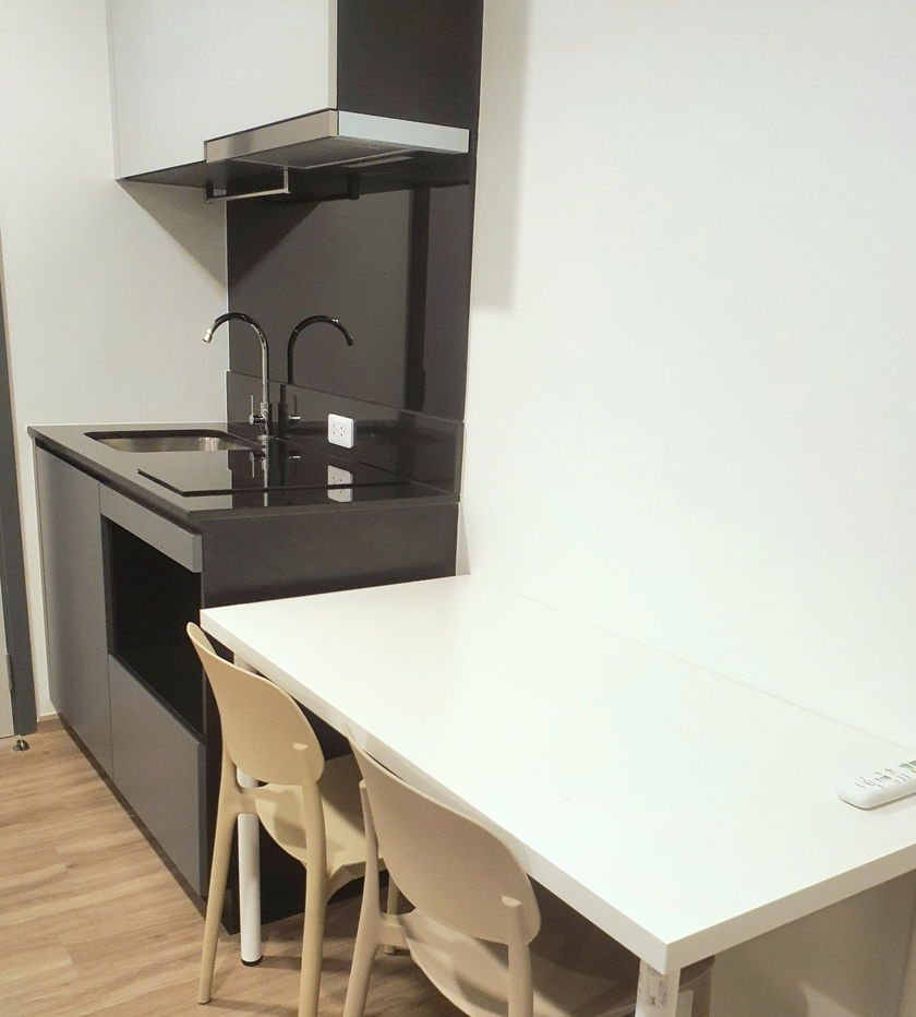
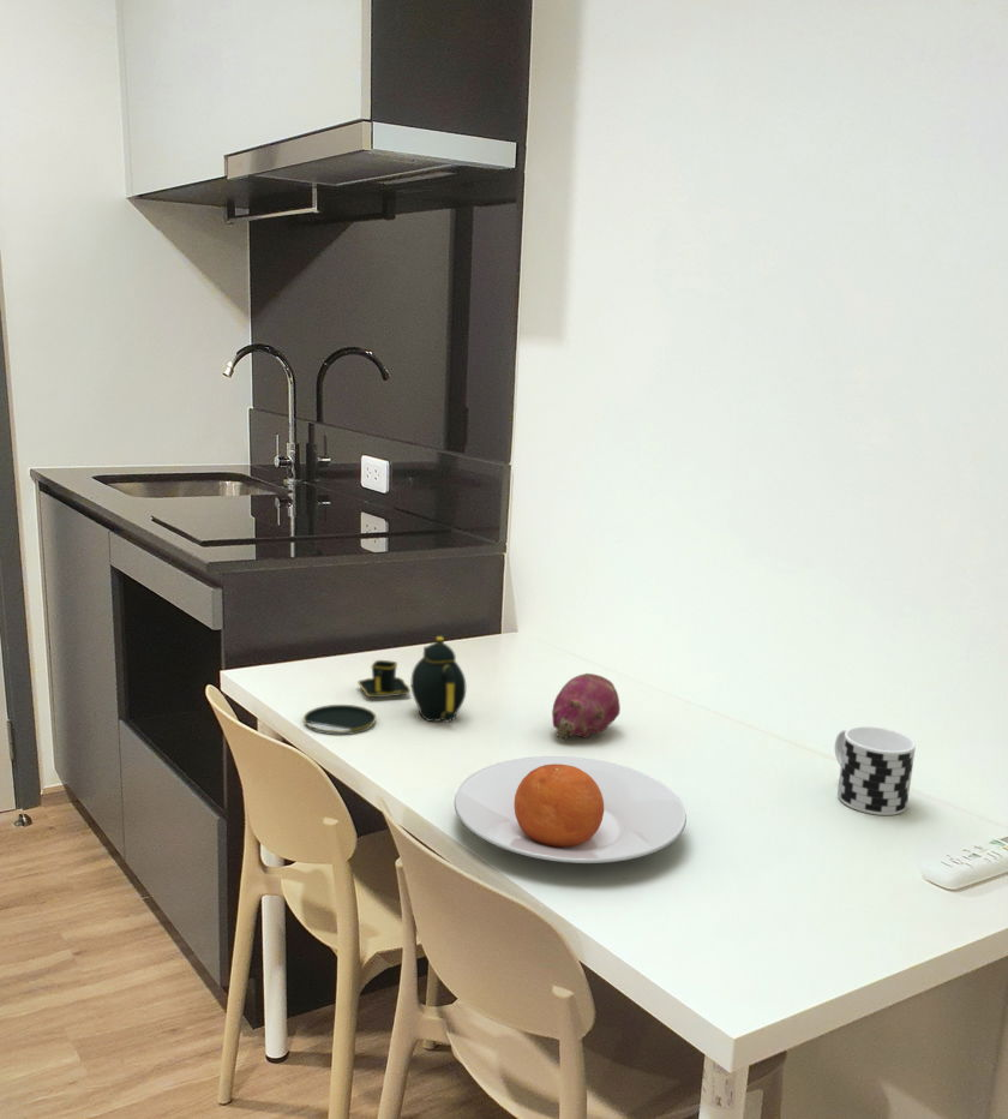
+ cup (868, 765)
+ plate (570, 795)
+ fruit (584, 702)
+ teapot (378, 670)
